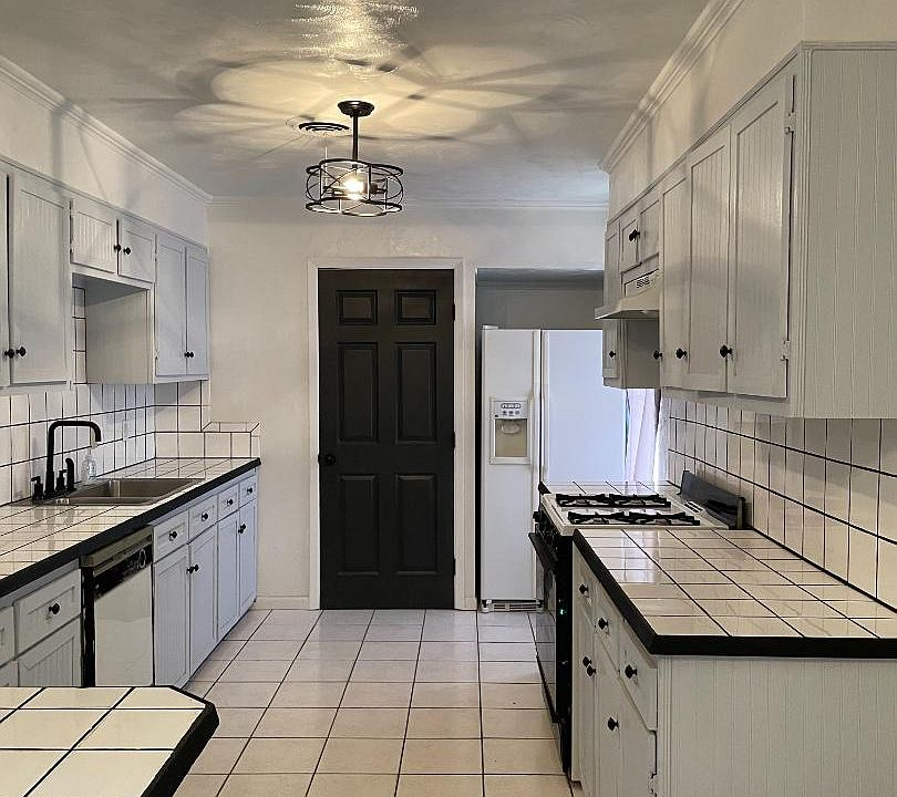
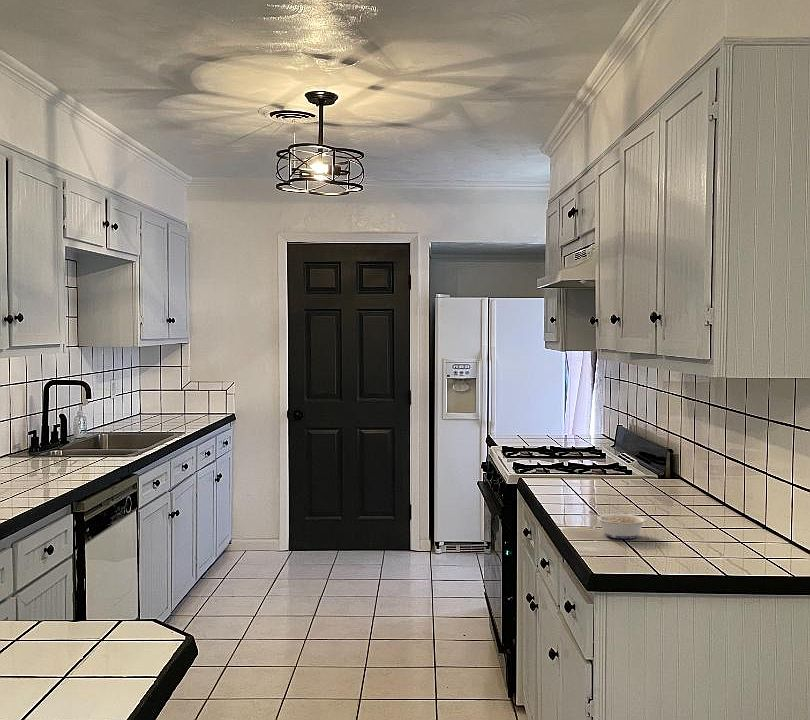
+ legume (619, 525)
